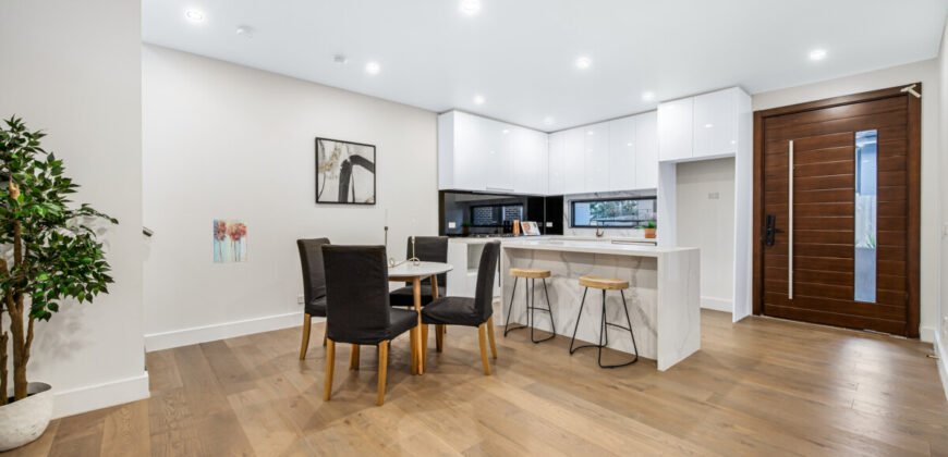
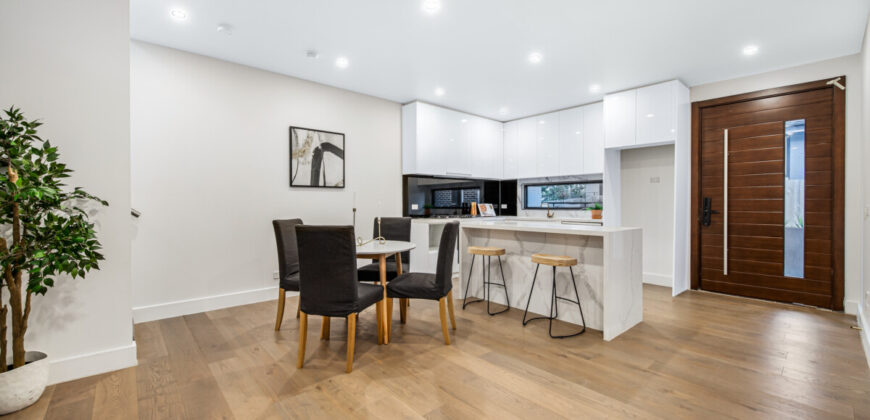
- wall art (230, 240)
